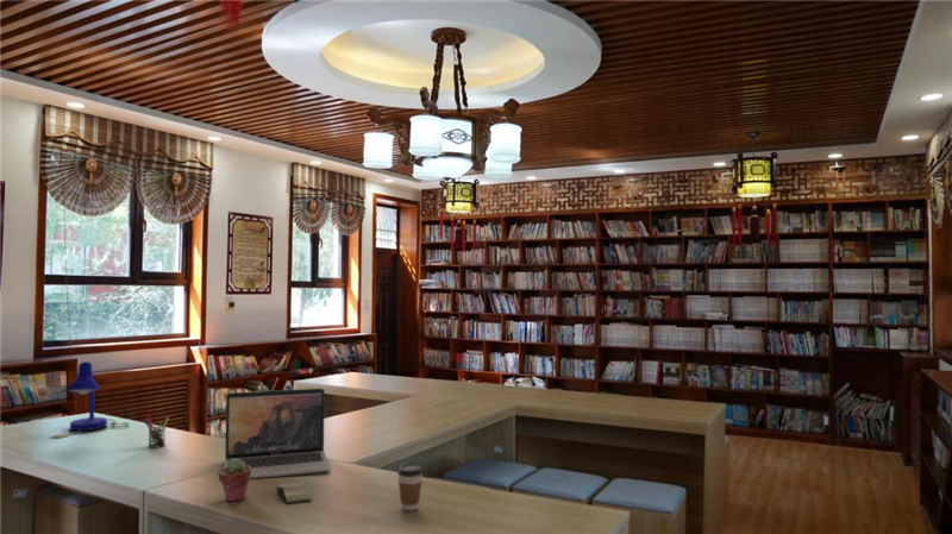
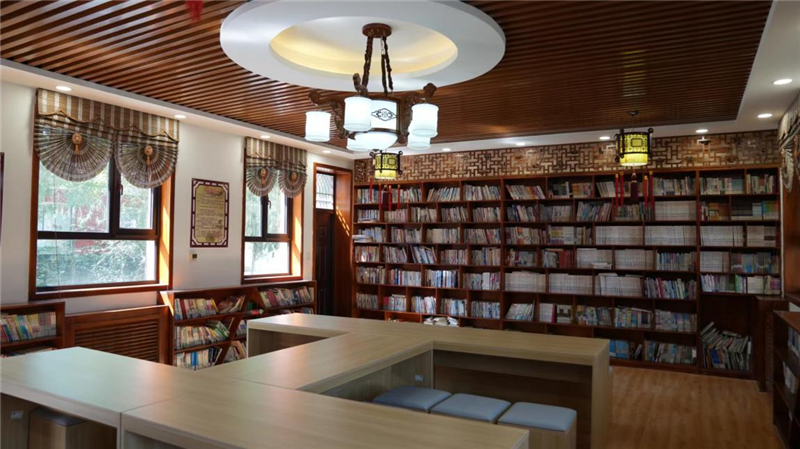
- pen holder (156, 431)
- potted succulent (234, 478)
- book (293, 489)
- desk lamp (93, 394)
- coffee cup (409, 486)
- laptop (276, 432)
